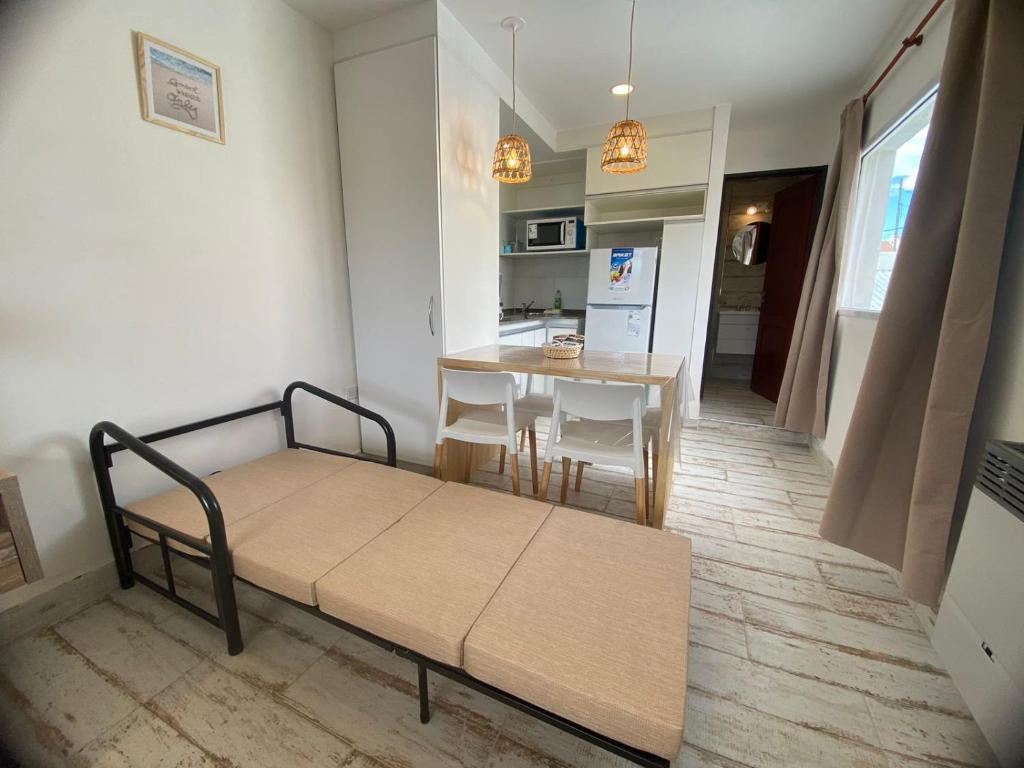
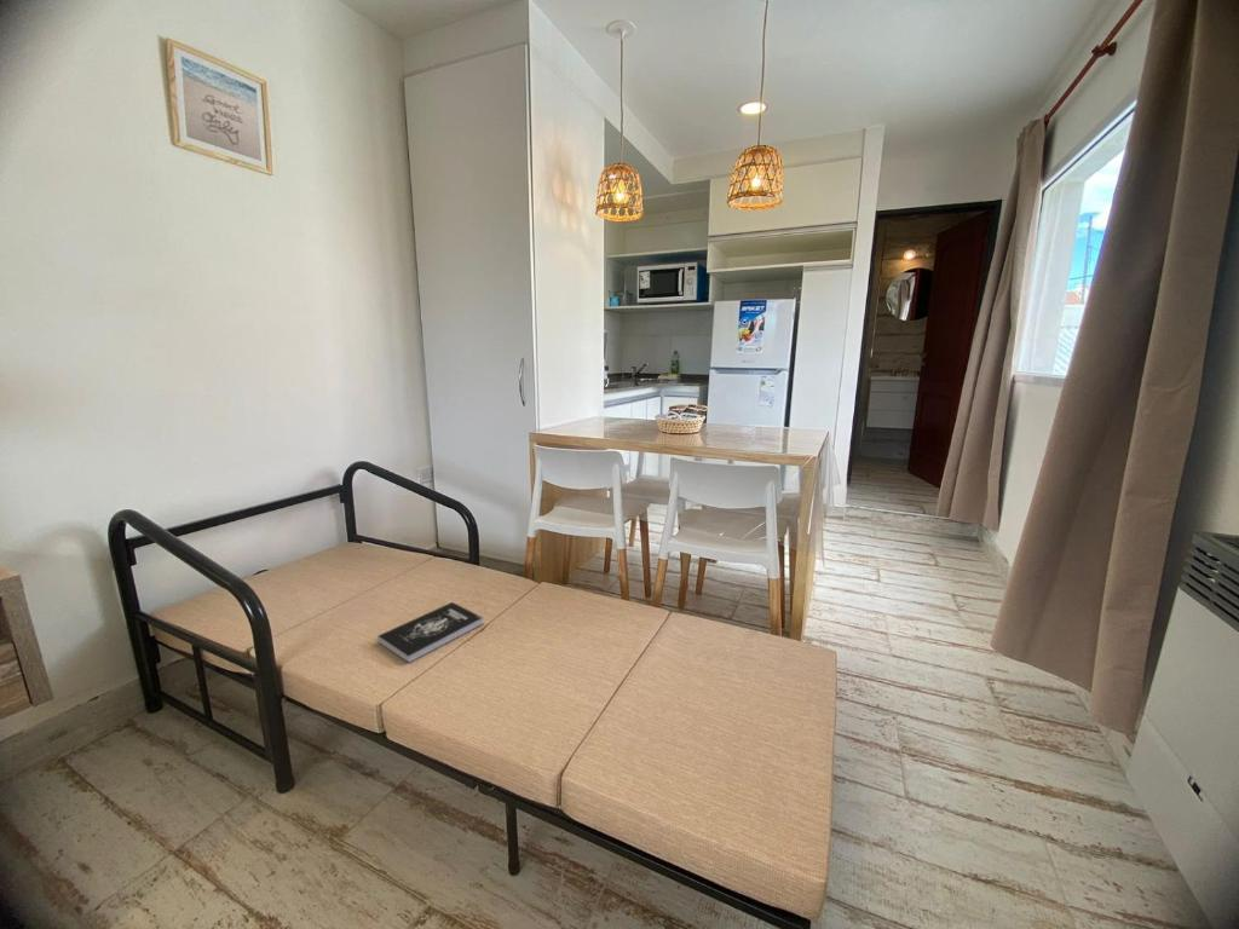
+ book (432, 629)
